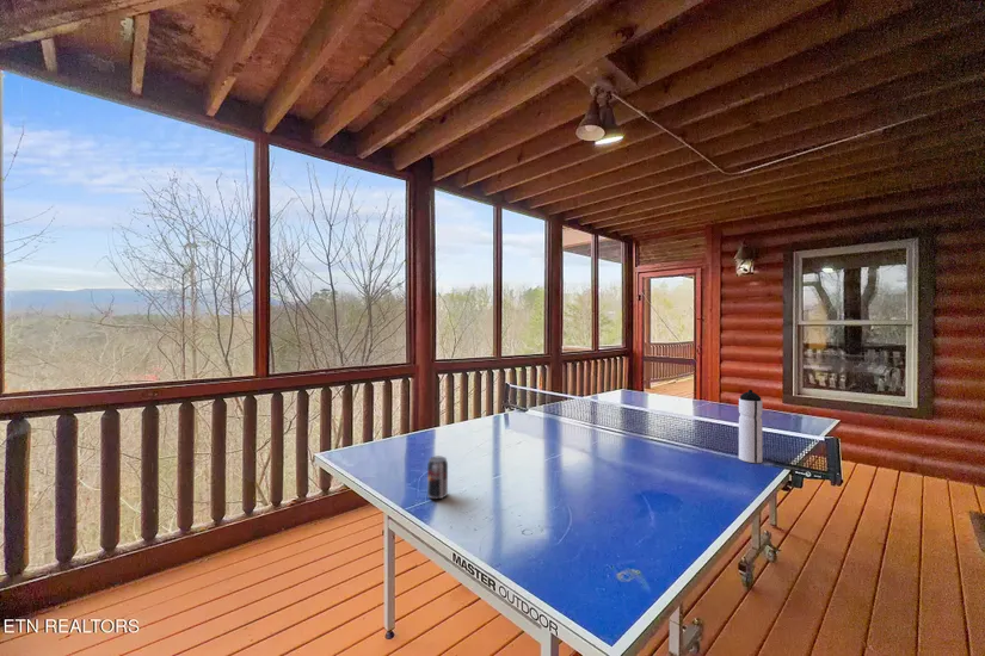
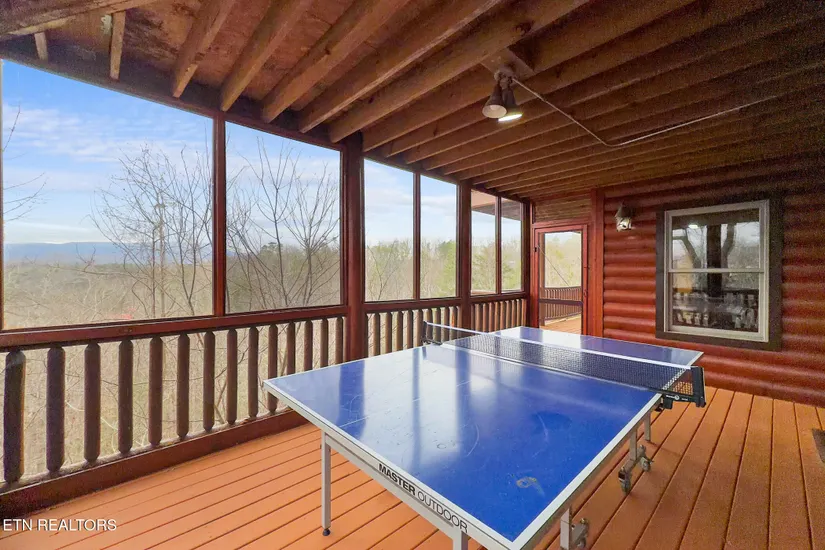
- water bottle (750, 425)
- beverage can (437, 477)
